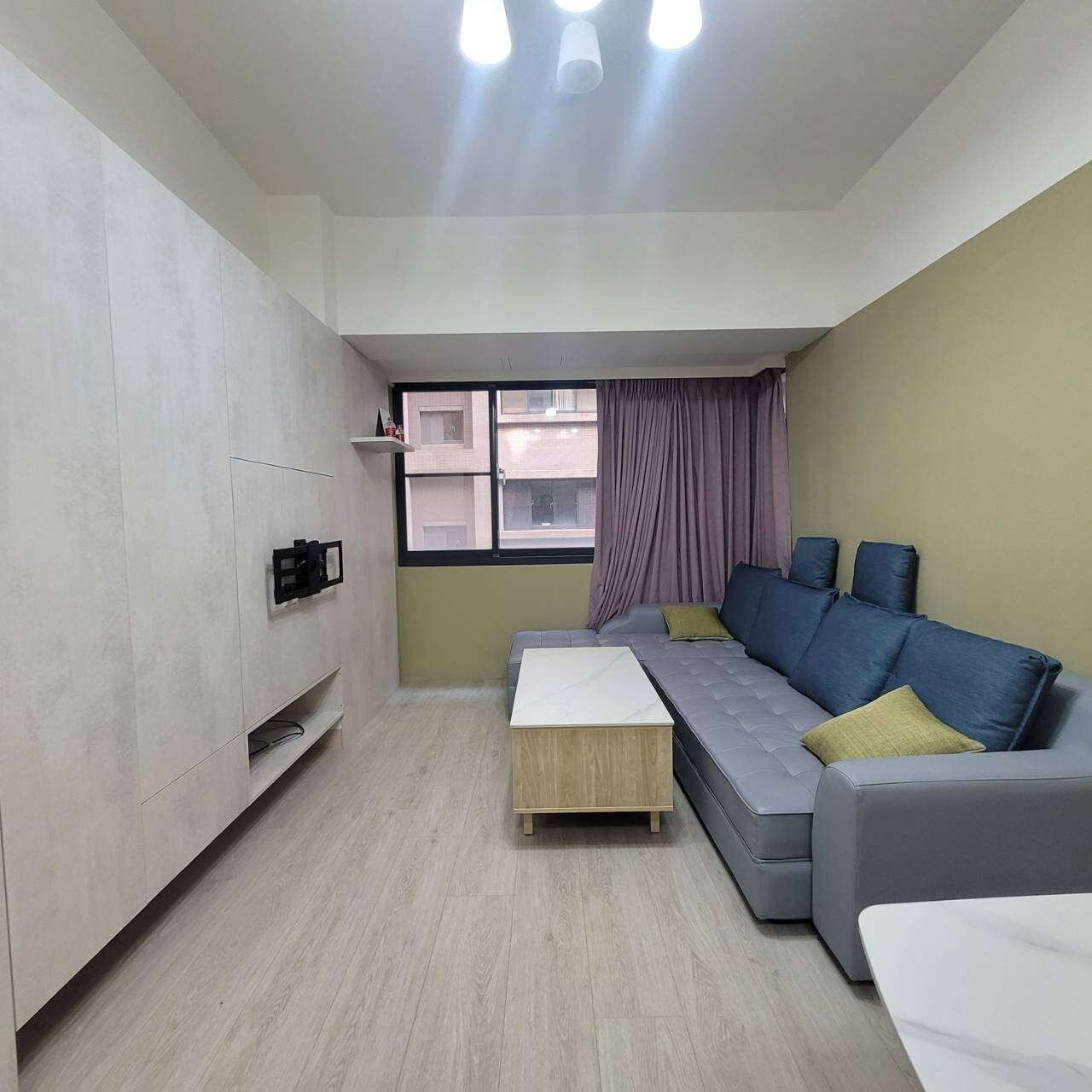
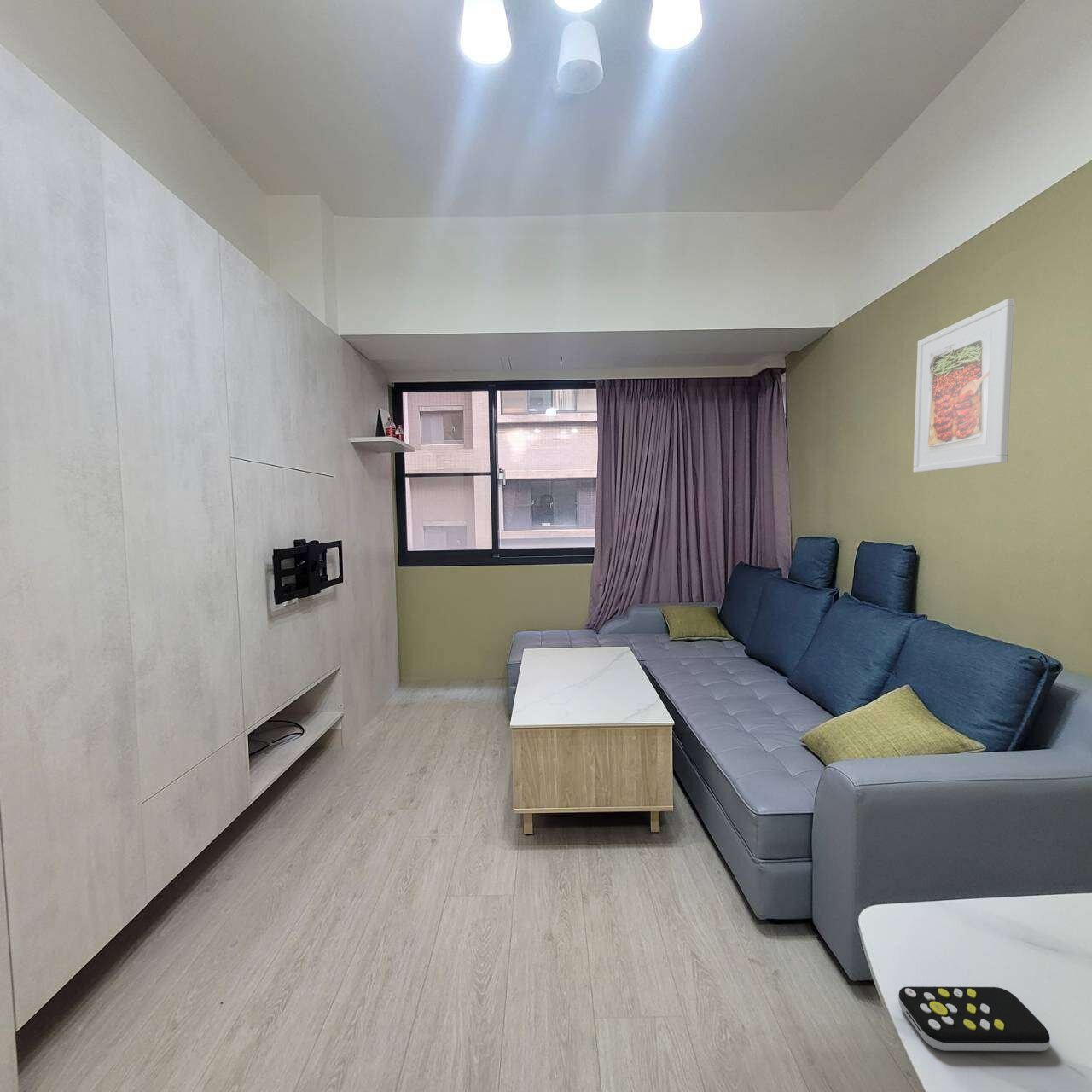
+ remote control (971, 1016)
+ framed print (957, 395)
